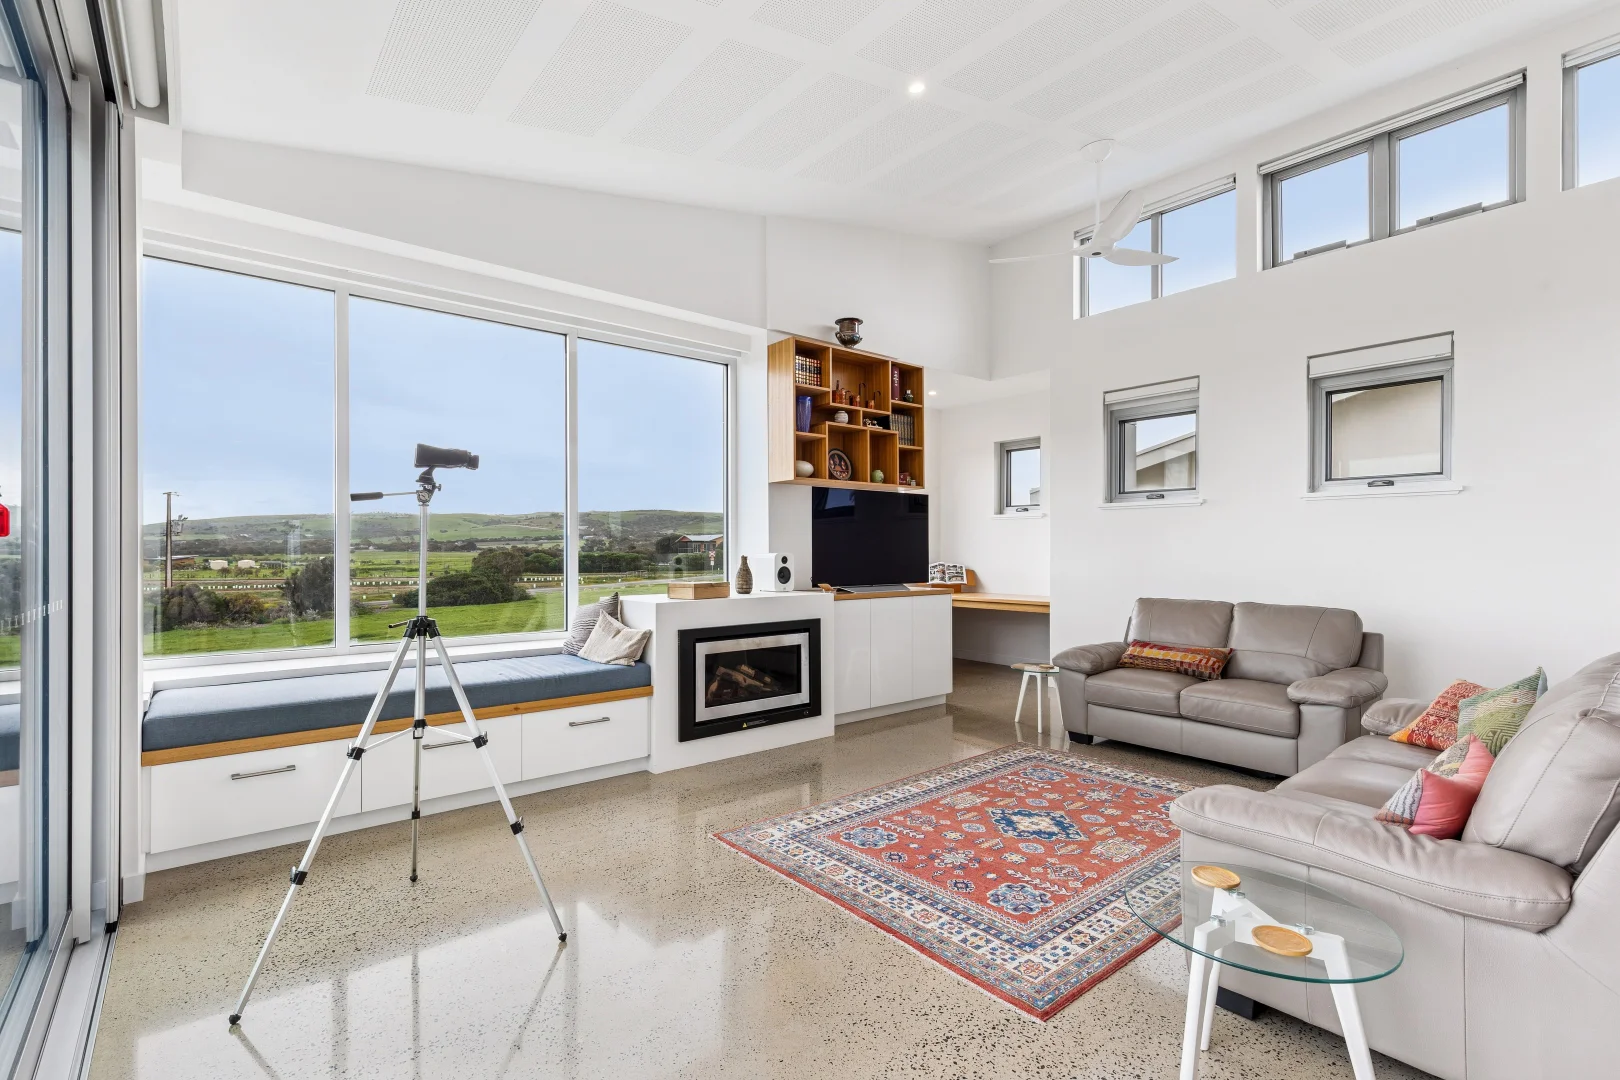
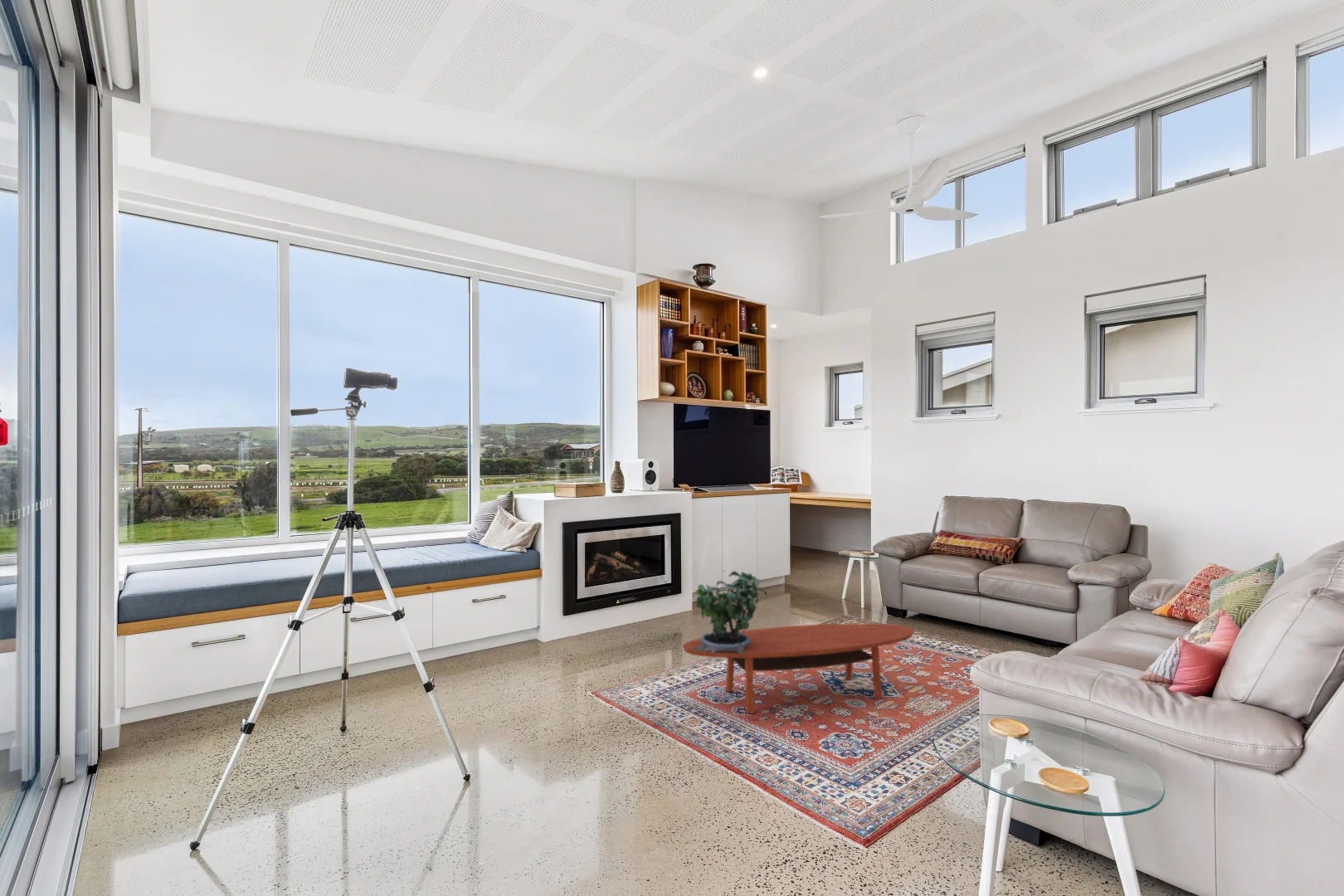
+ coffee table (802, 665)
+ potted plant (729, 606)
